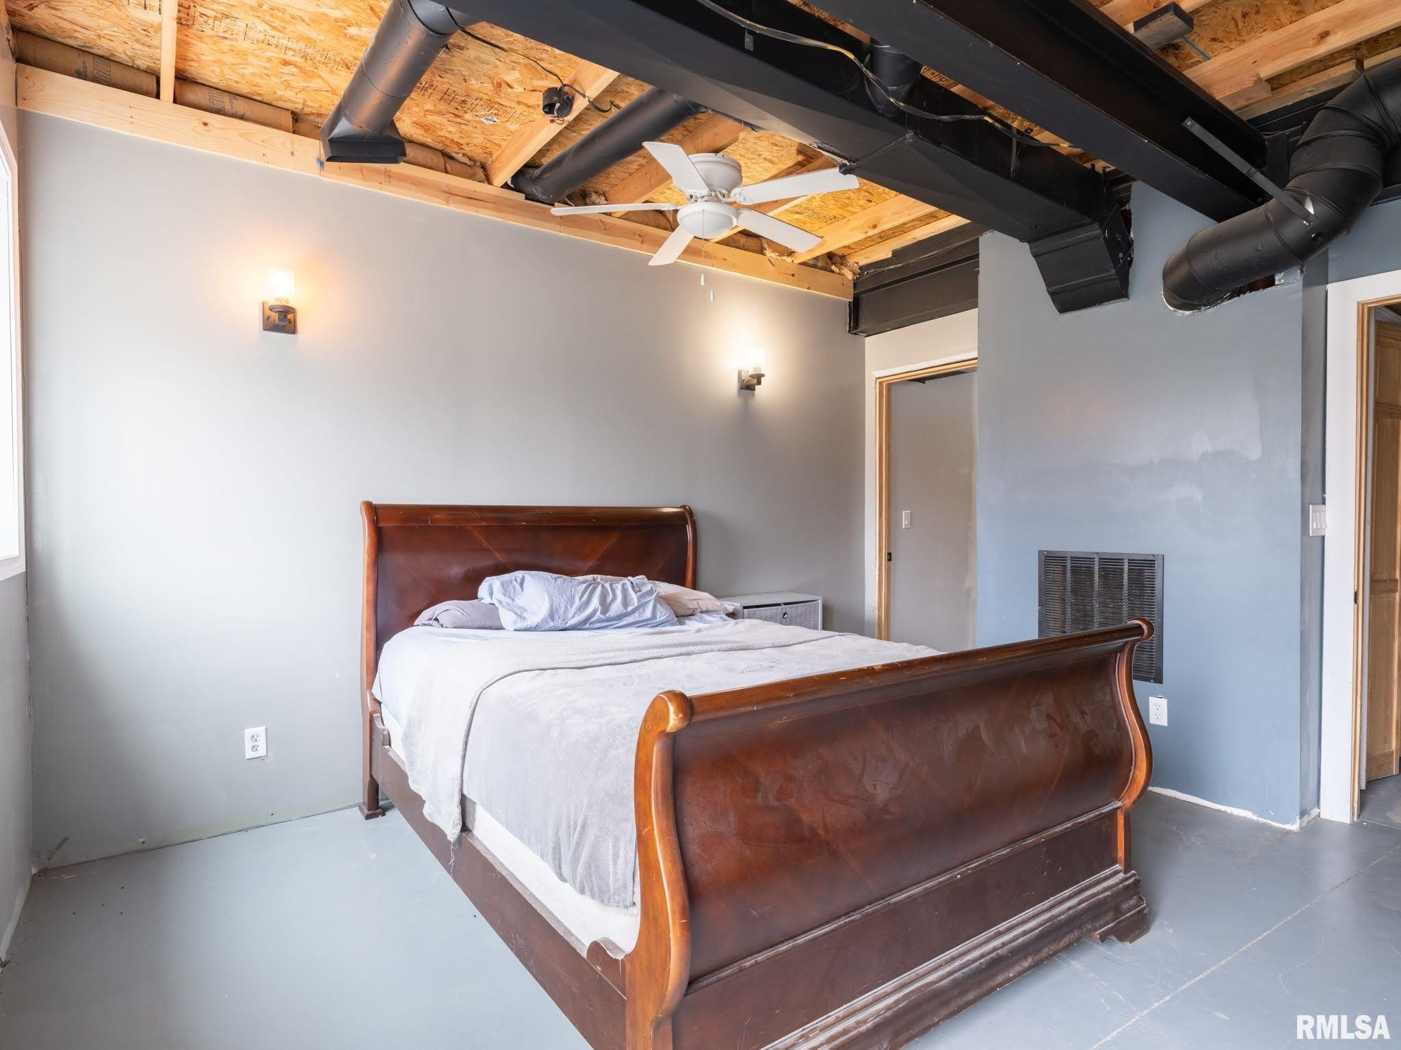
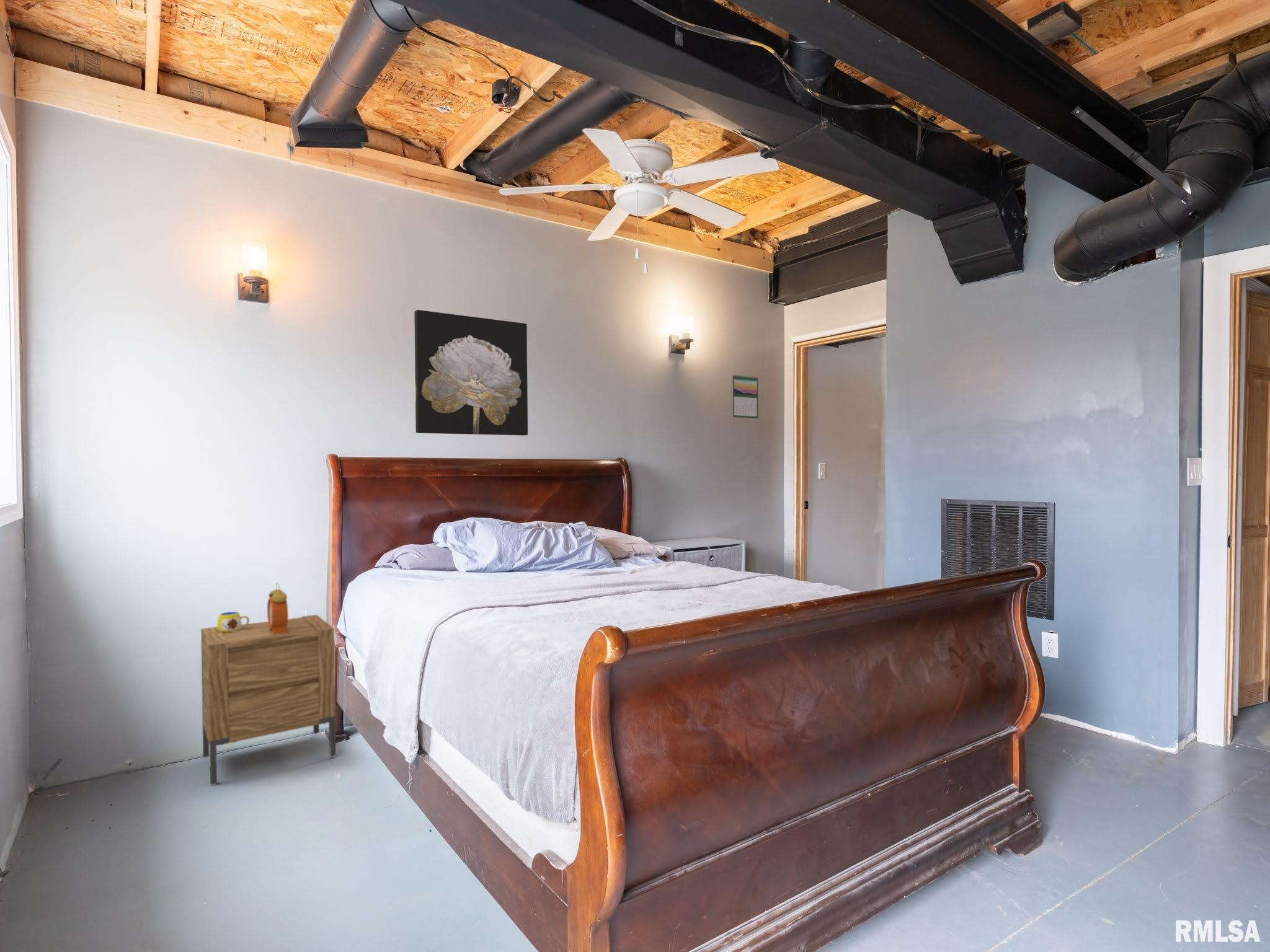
+ alarm clock (277, 606)
+ wall art (473, 376)
+ calendar (745, 396)
+ nightstand (269, 692)
+ mug (233, 620)
